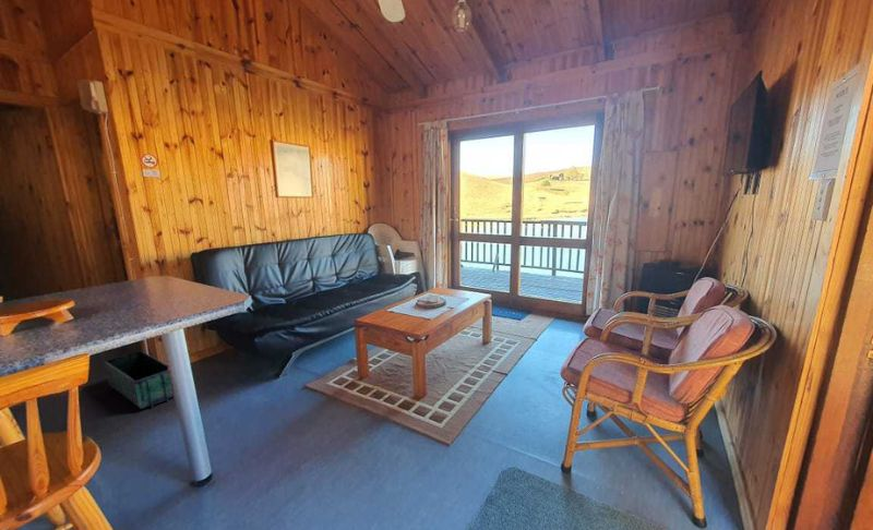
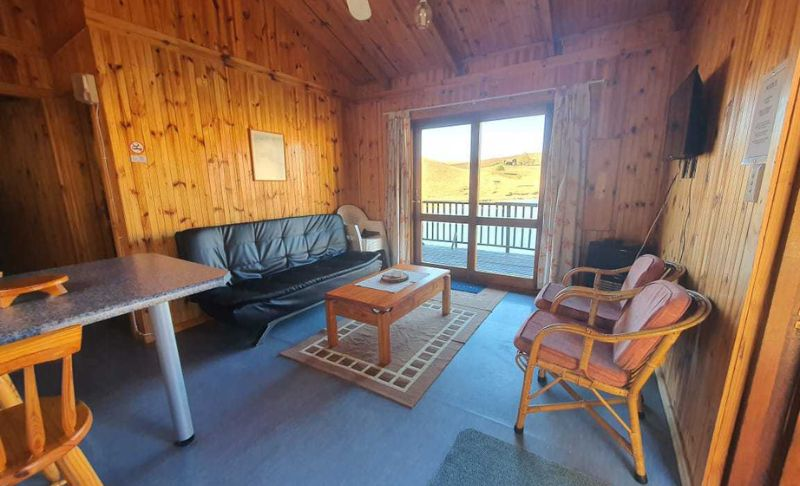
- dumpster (141, 378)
